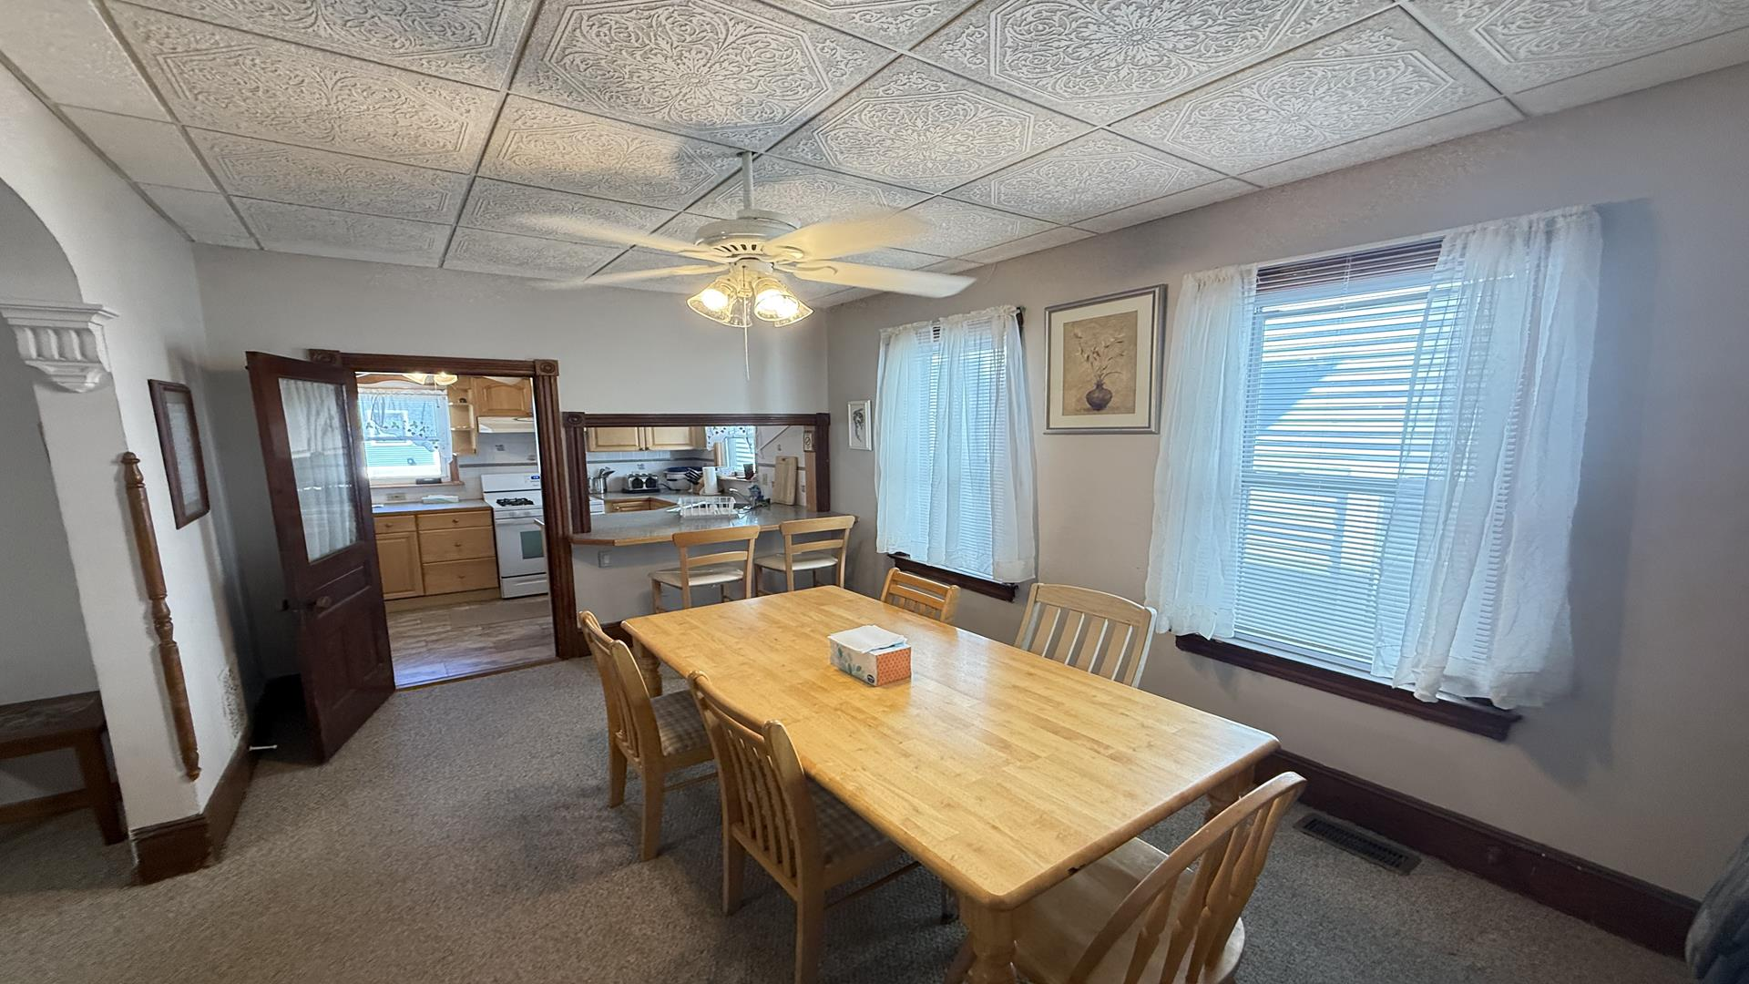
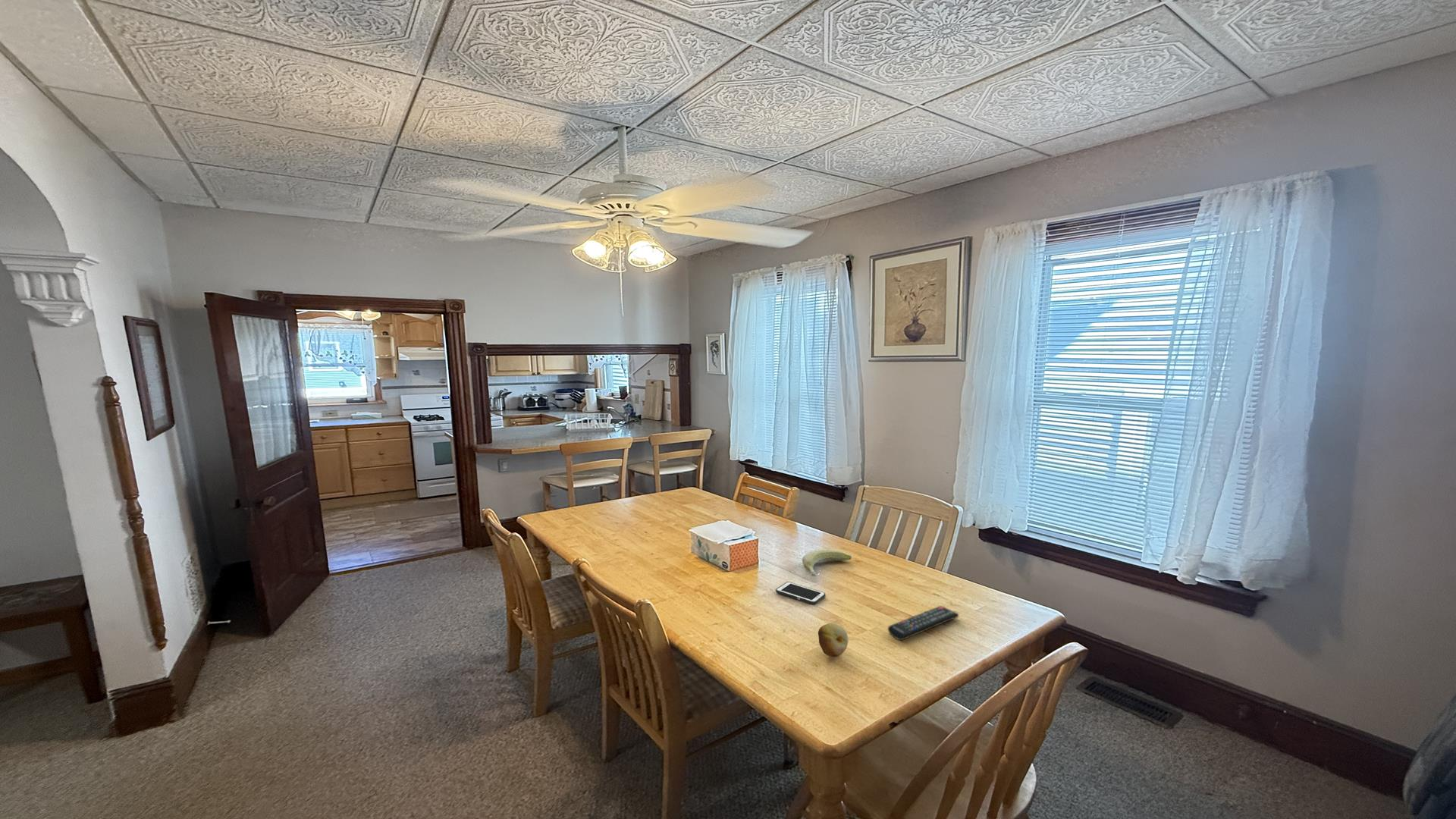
+ cell phone (800, 592)
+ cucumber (823, 560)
+ remote control (924, 623)
+ fruit (833, 639)
